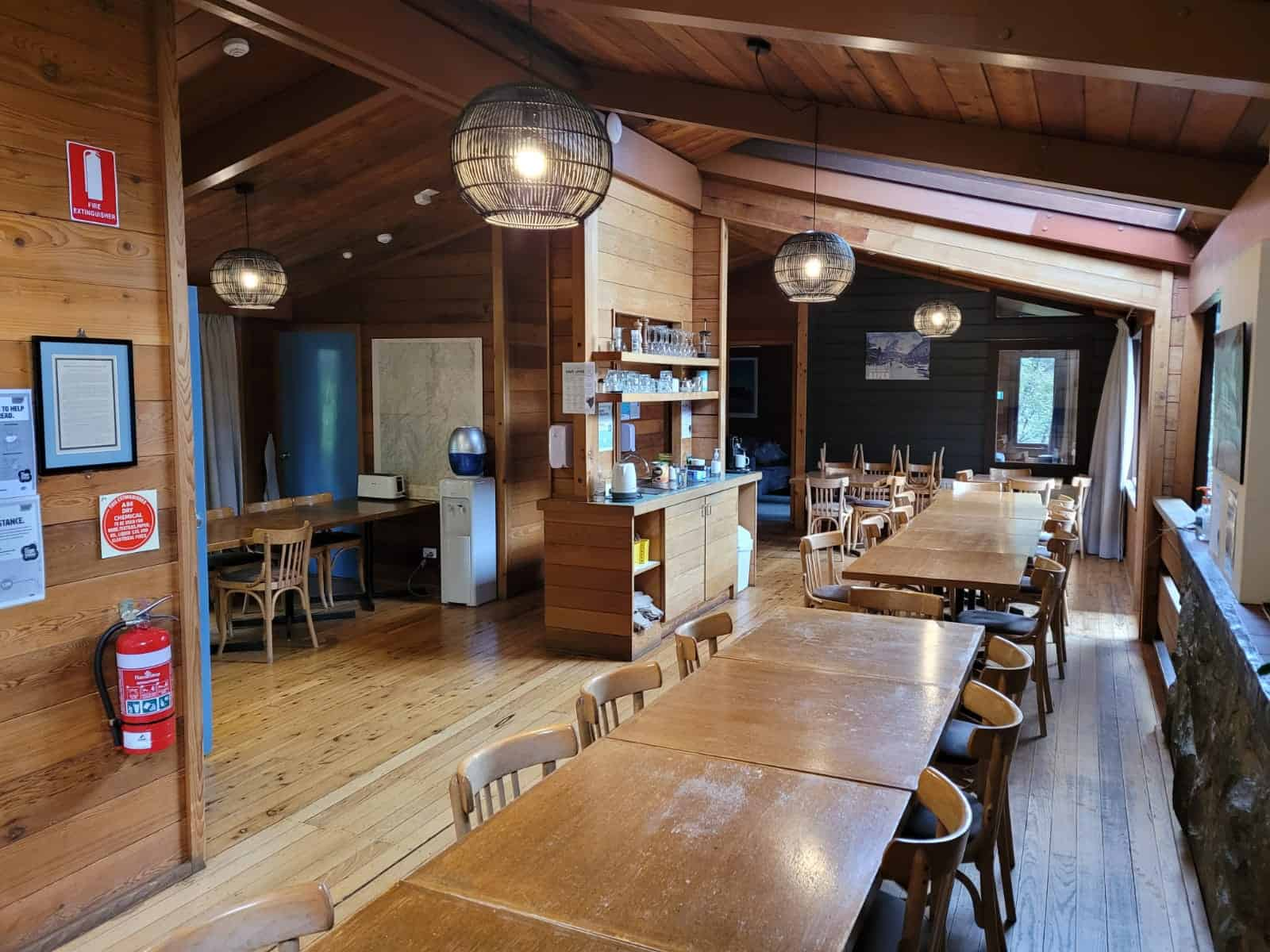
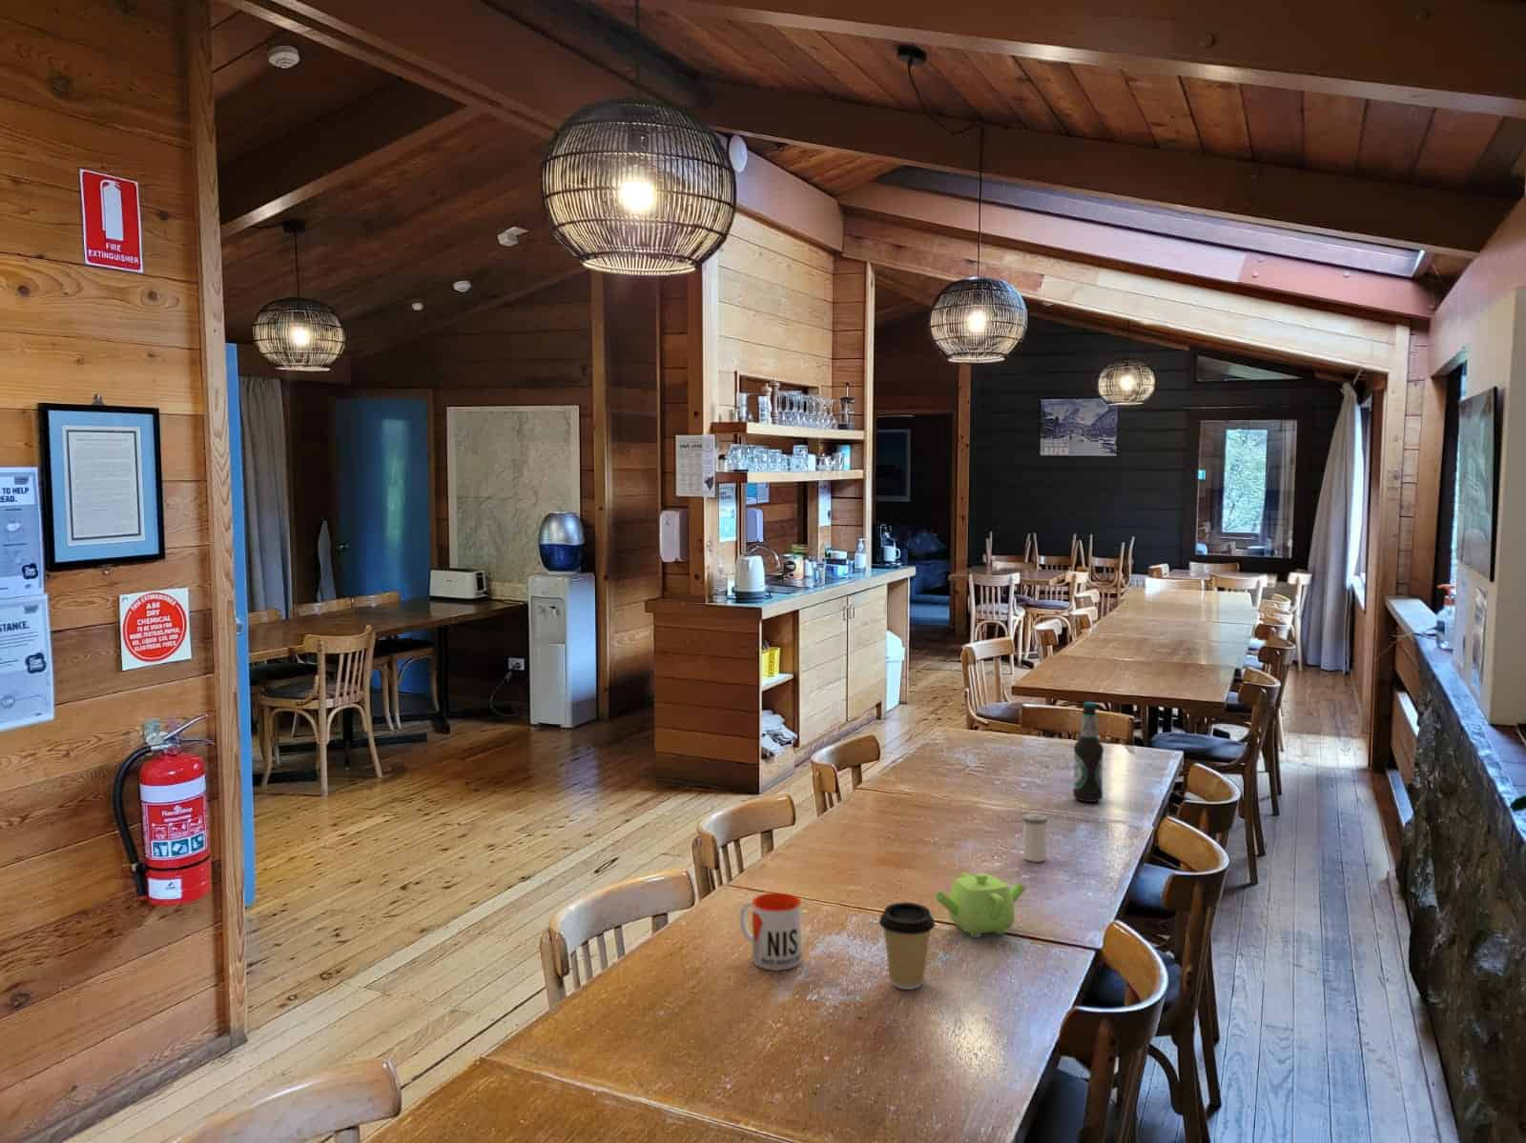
+ salt shaker (1033, 837)
+ mug (768, 928)
+ bottle (1089, 750)
+ coffee cup (906, 947)
+ teapot (980, 900)
